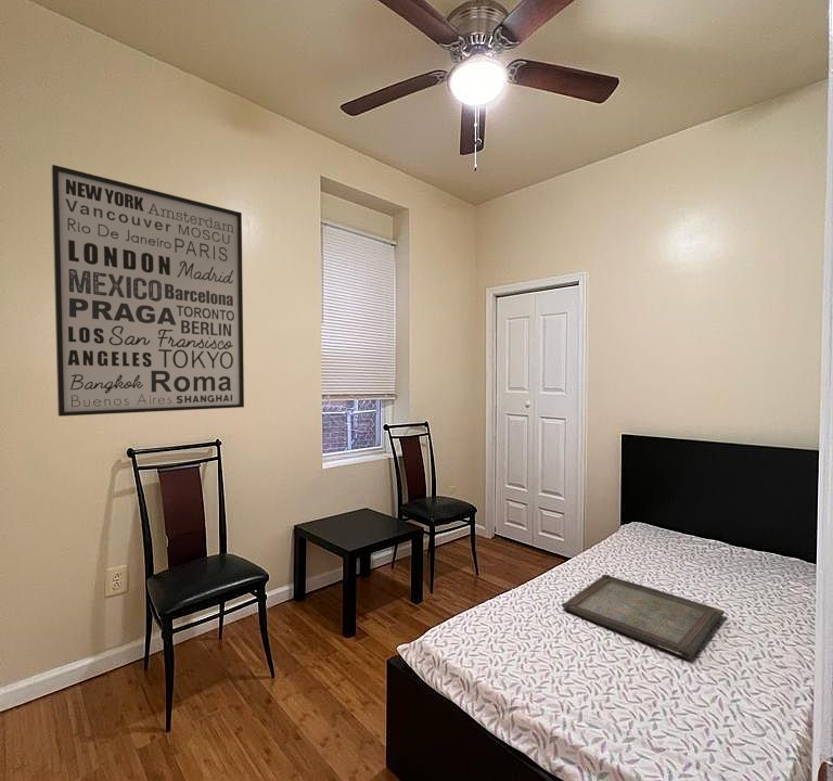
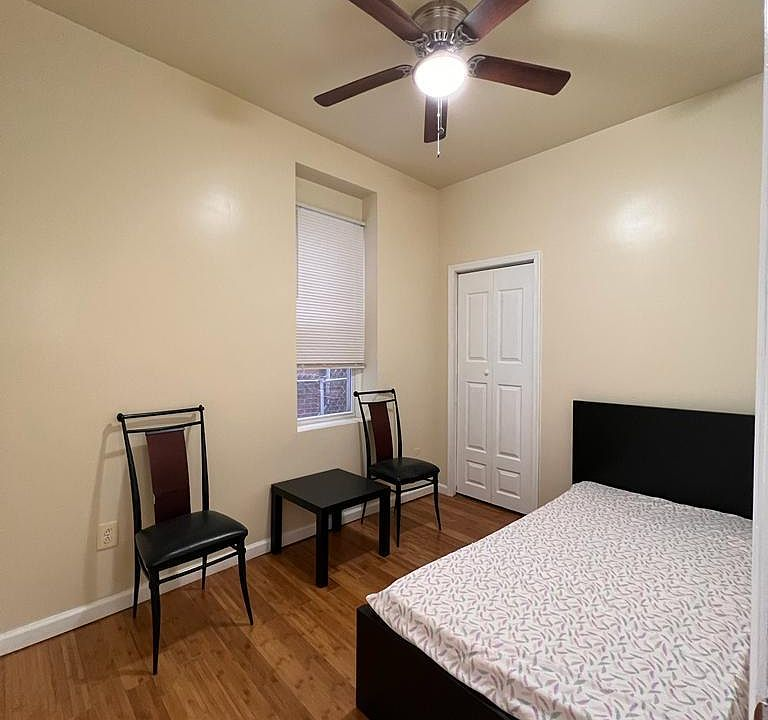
- wall art (159, 303)
- serving tray (641, 609)
